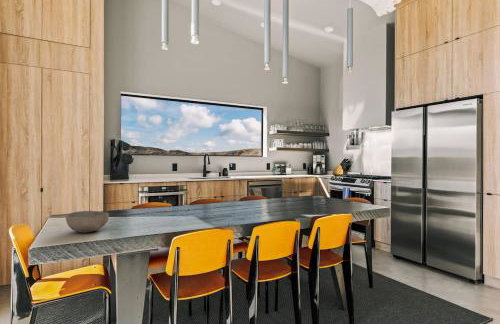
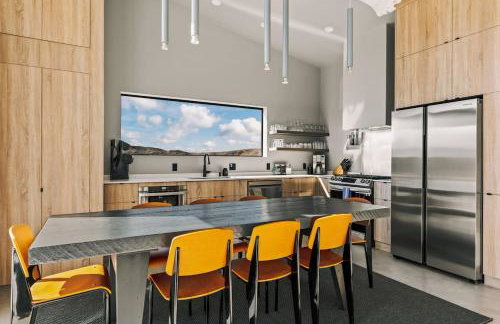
- bowl (87, 222)
